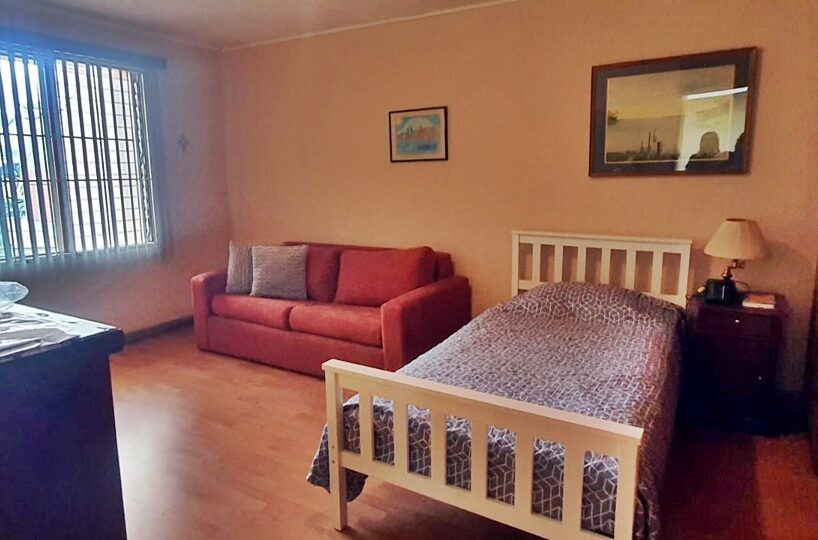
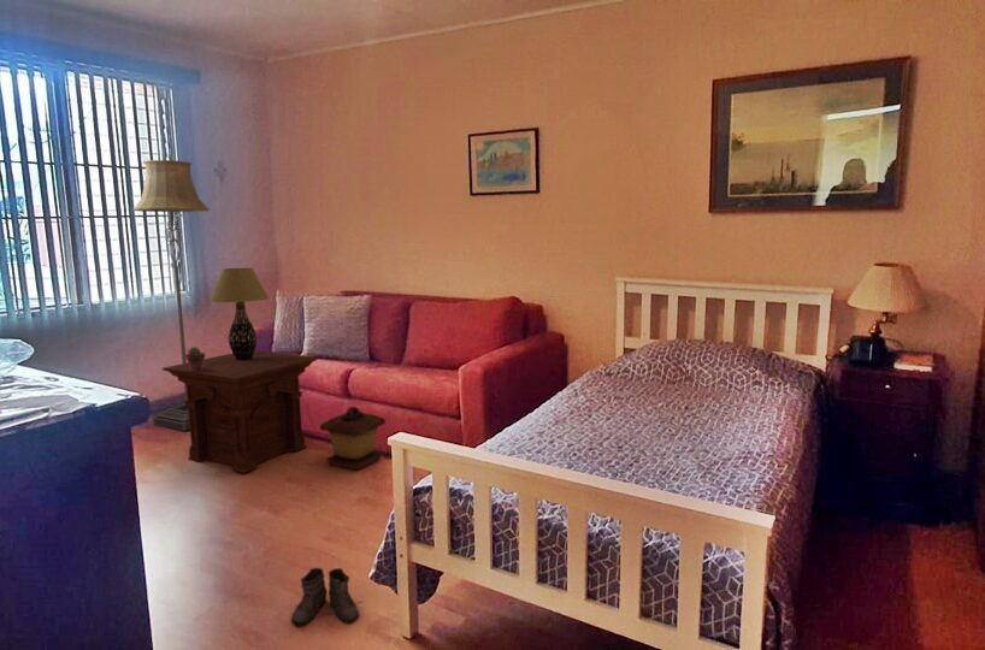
+ table lamp (241, 313)
+ boots (323, 595)
+ floor lamp (178, 295)
+ potted succulent (195, 358)
+ side table (246, 408)
+ lantern (353, 433)
